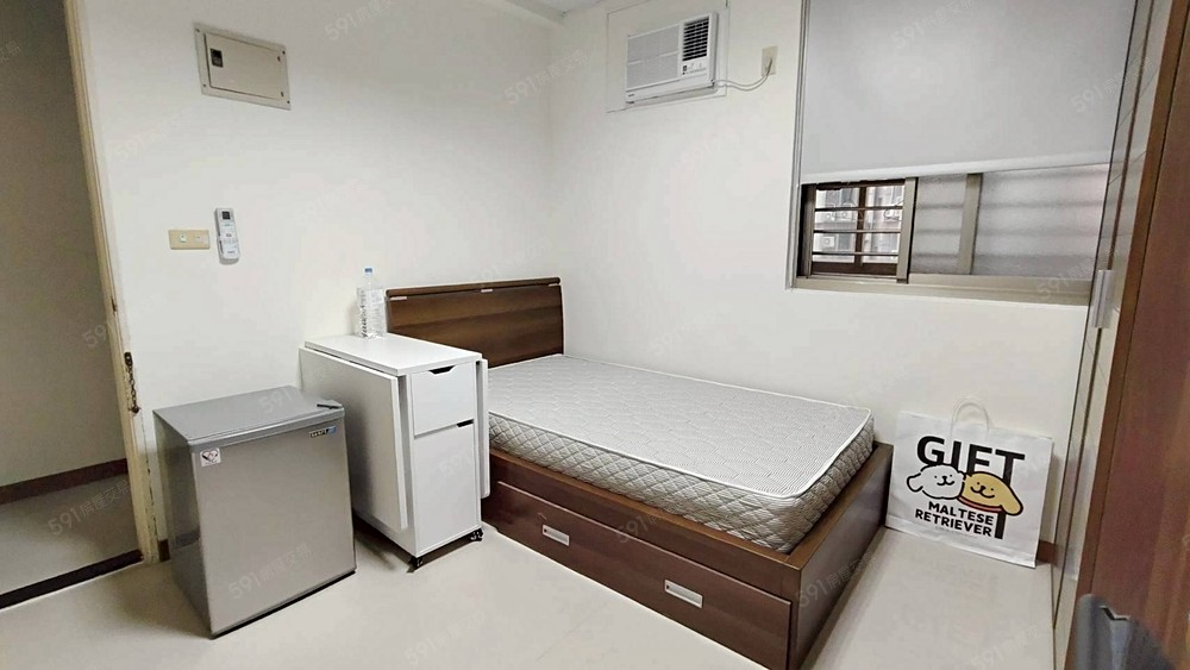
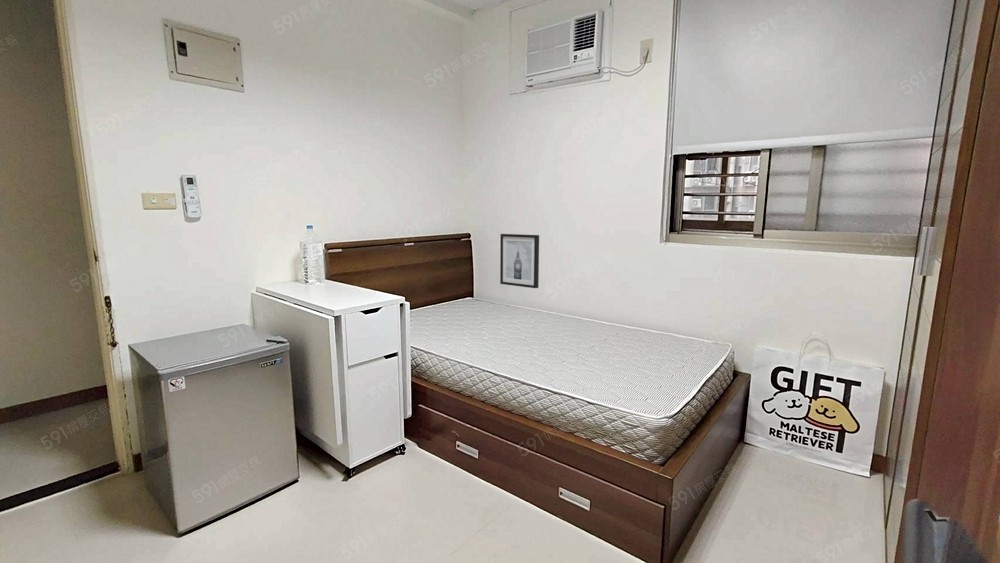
+ wall art (519, 260)
